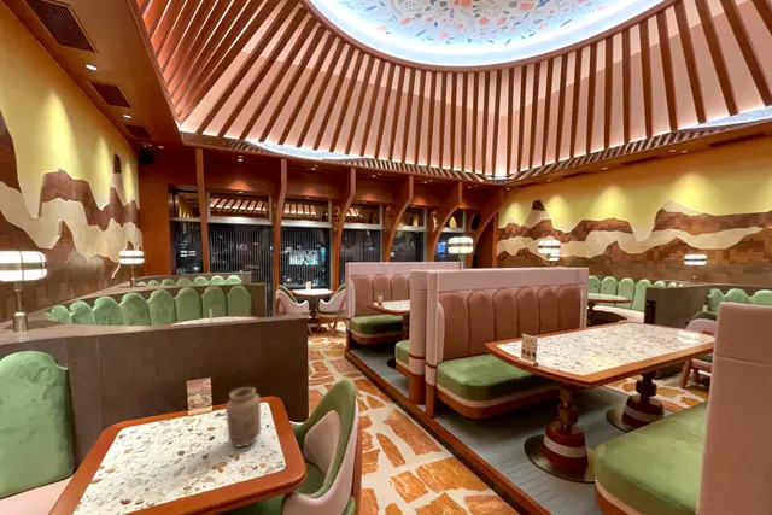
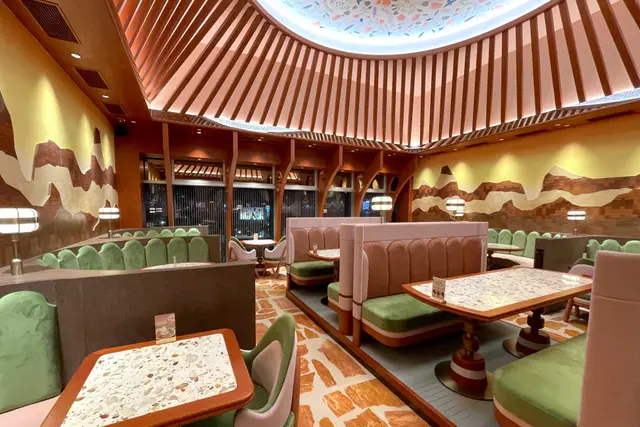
- vase (242, 416)
